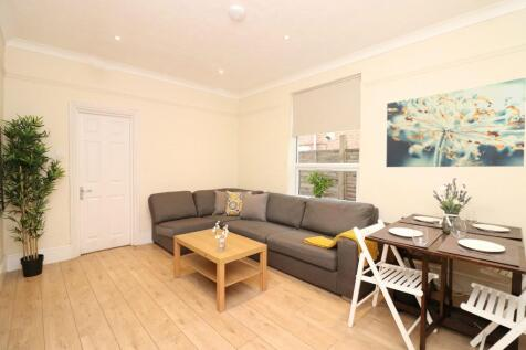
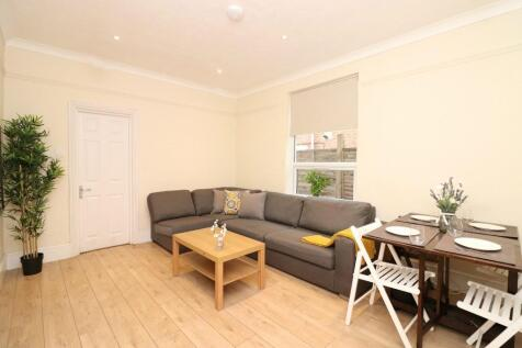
- wall art (444, 129)
